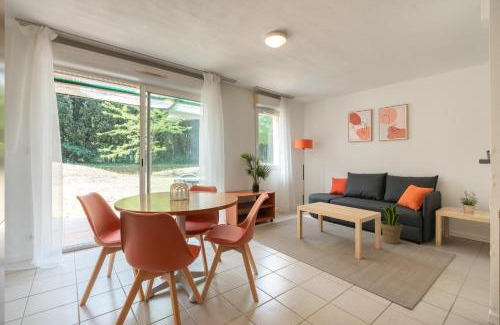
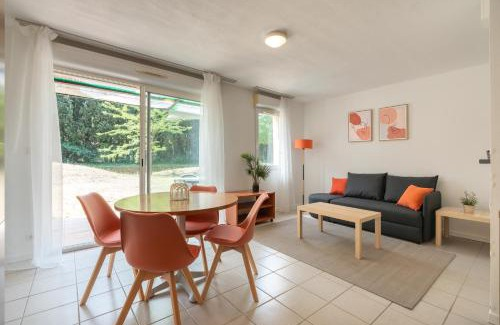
- potted plant (391, 223)
